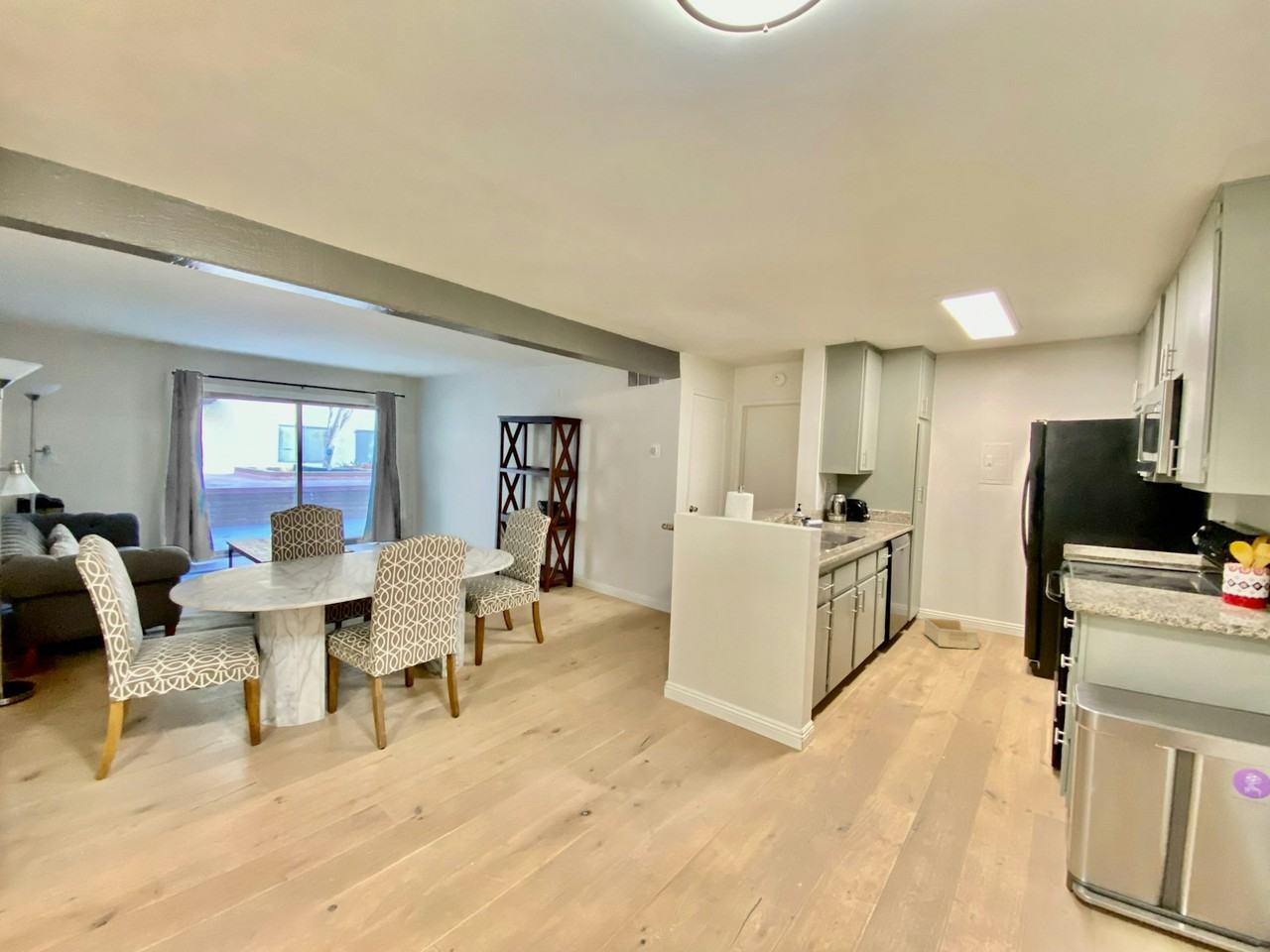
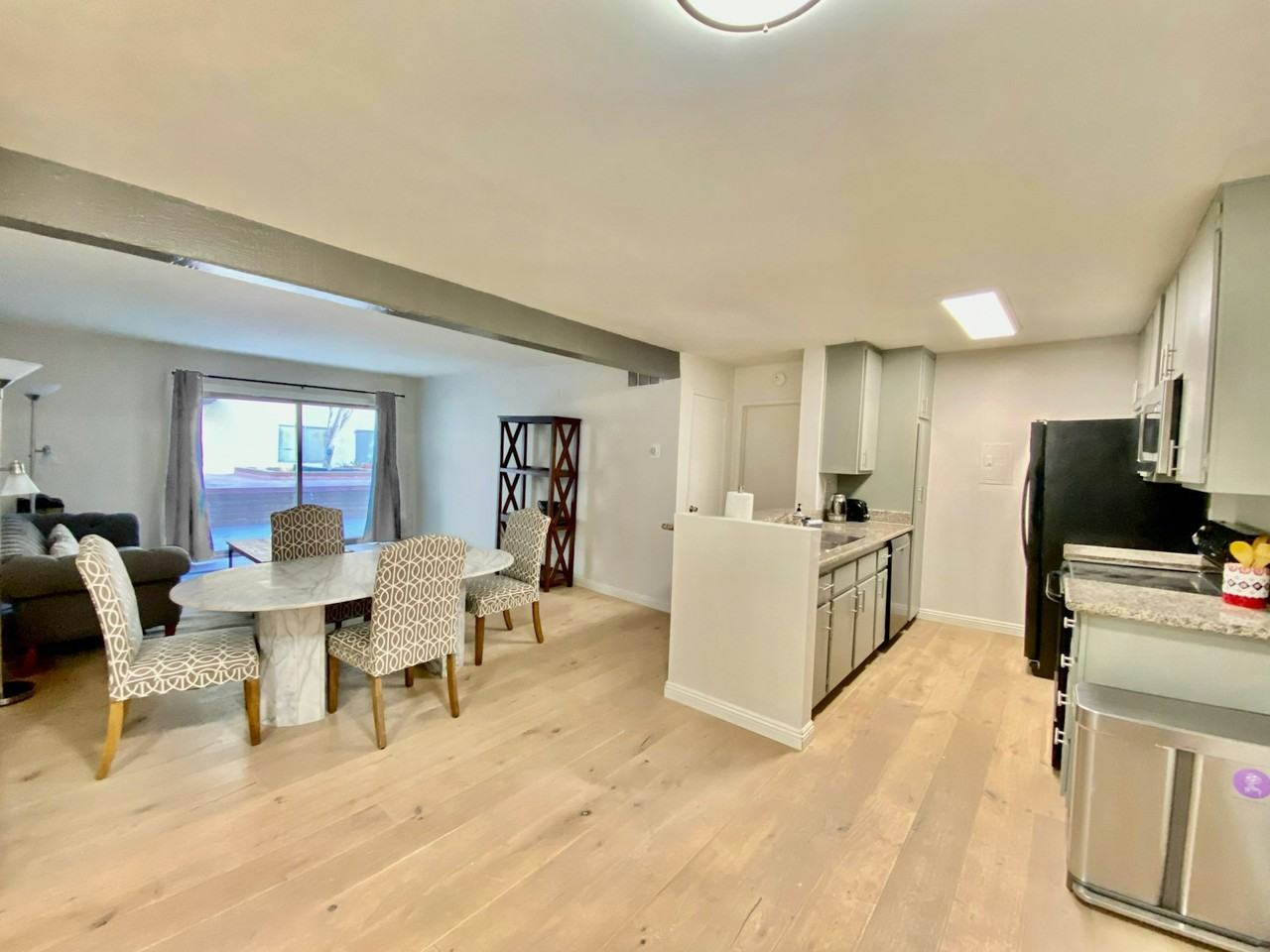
- storage bin (951, 633)
